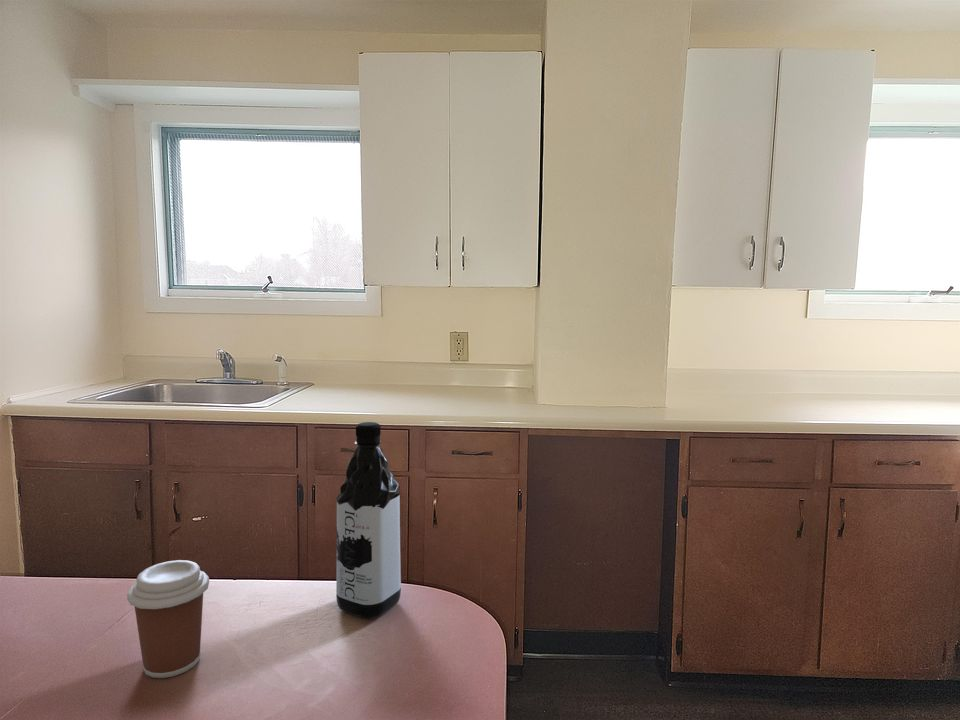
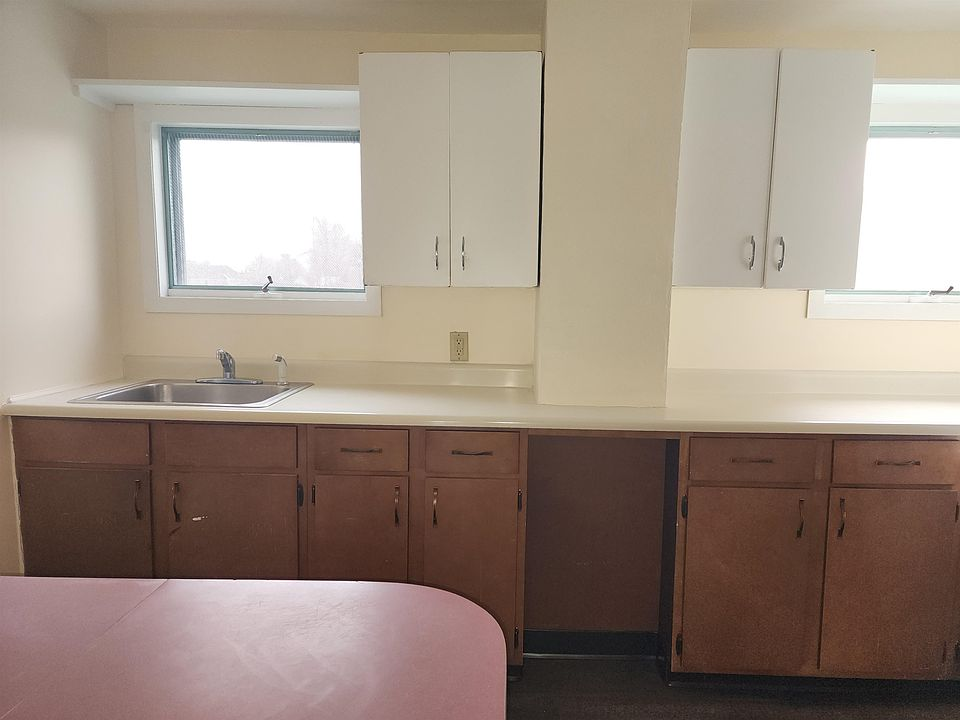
- water bottle (368, 515)
- coffee cup (170, 617)
